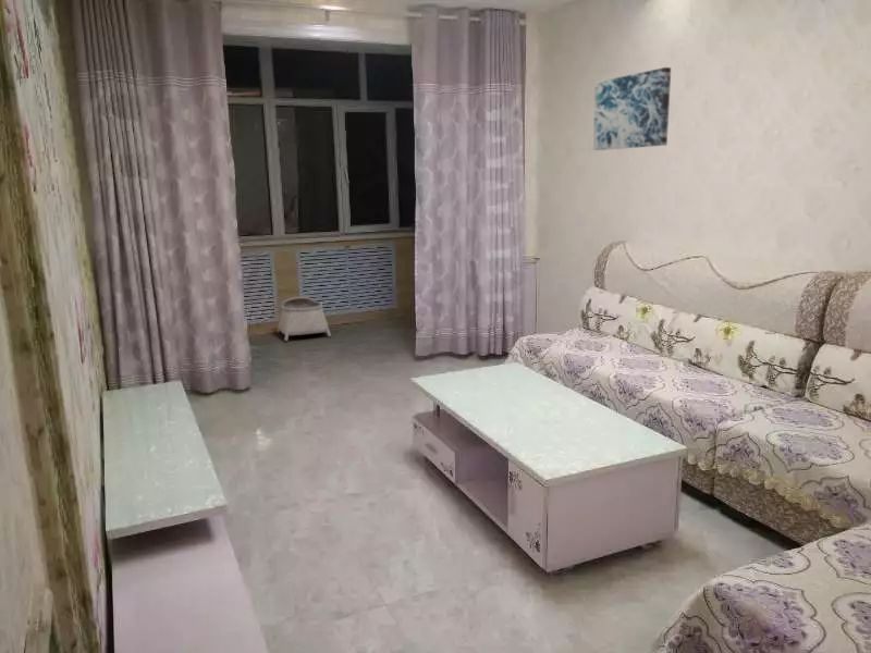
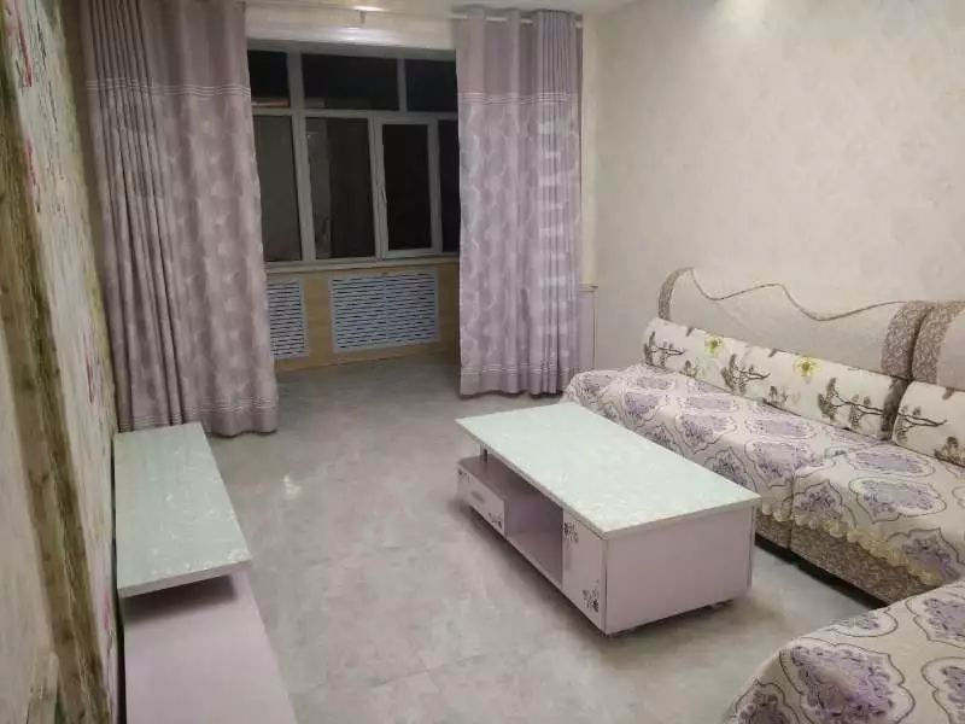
- basket (300, 315)
- wall art (629, 112)
